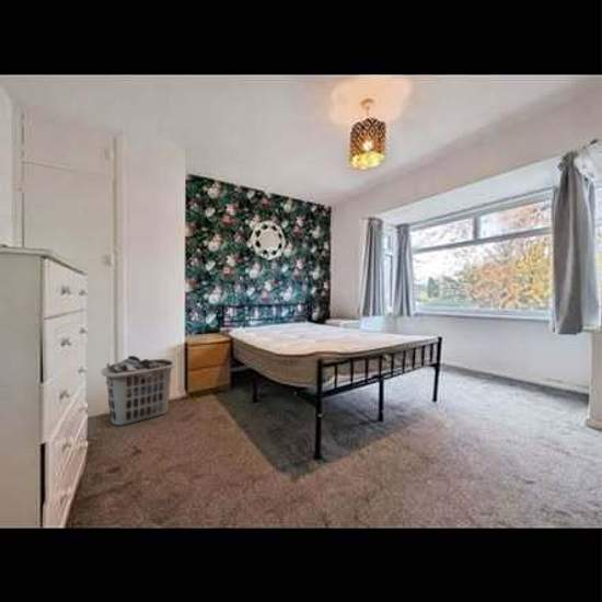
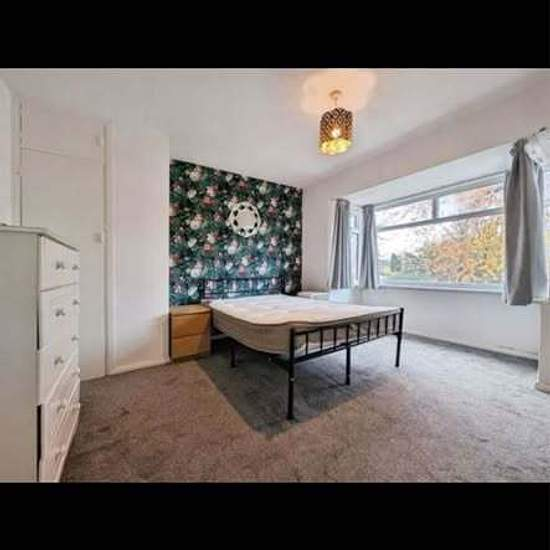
- clothes hamper (140, 385)
